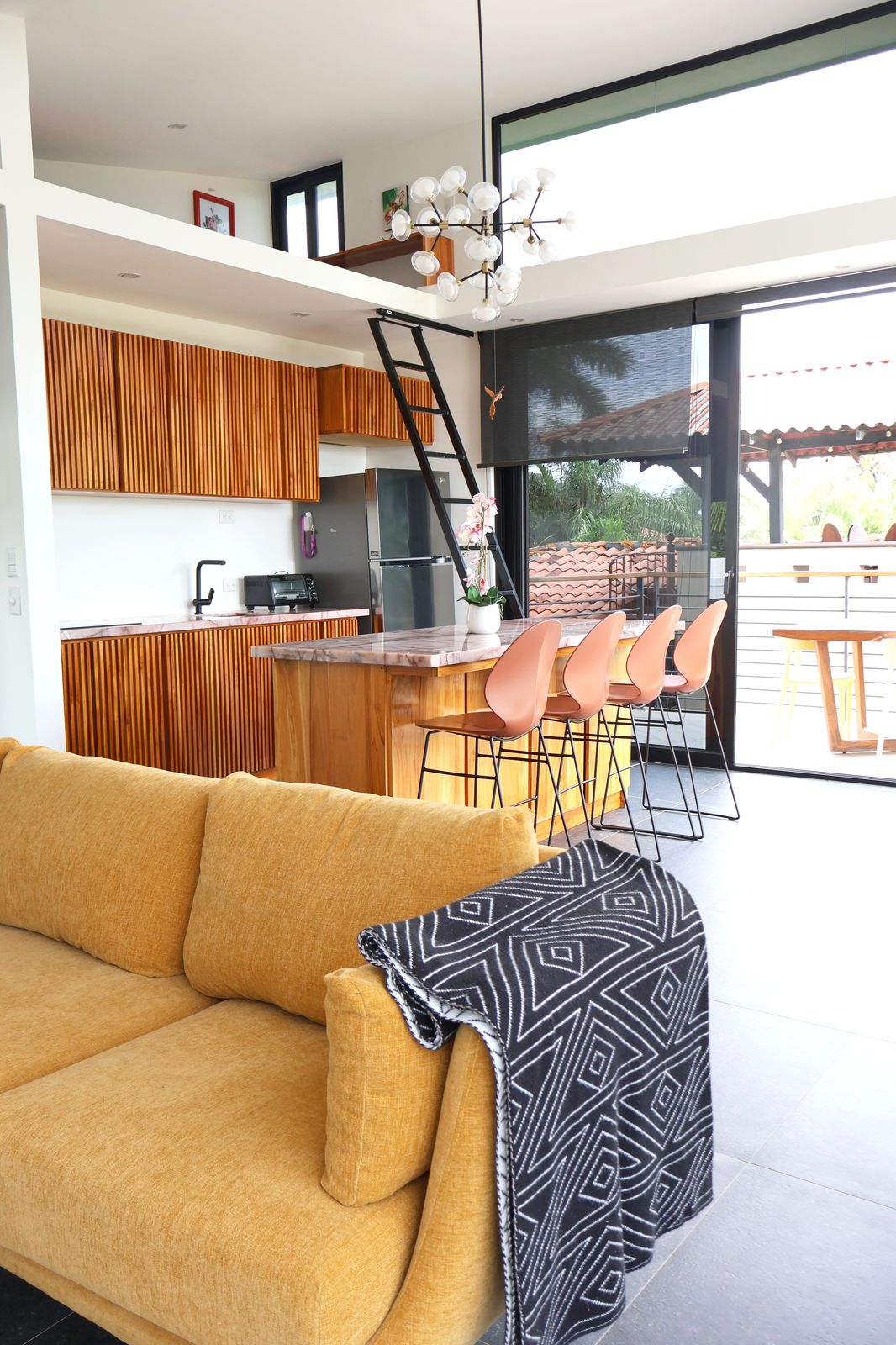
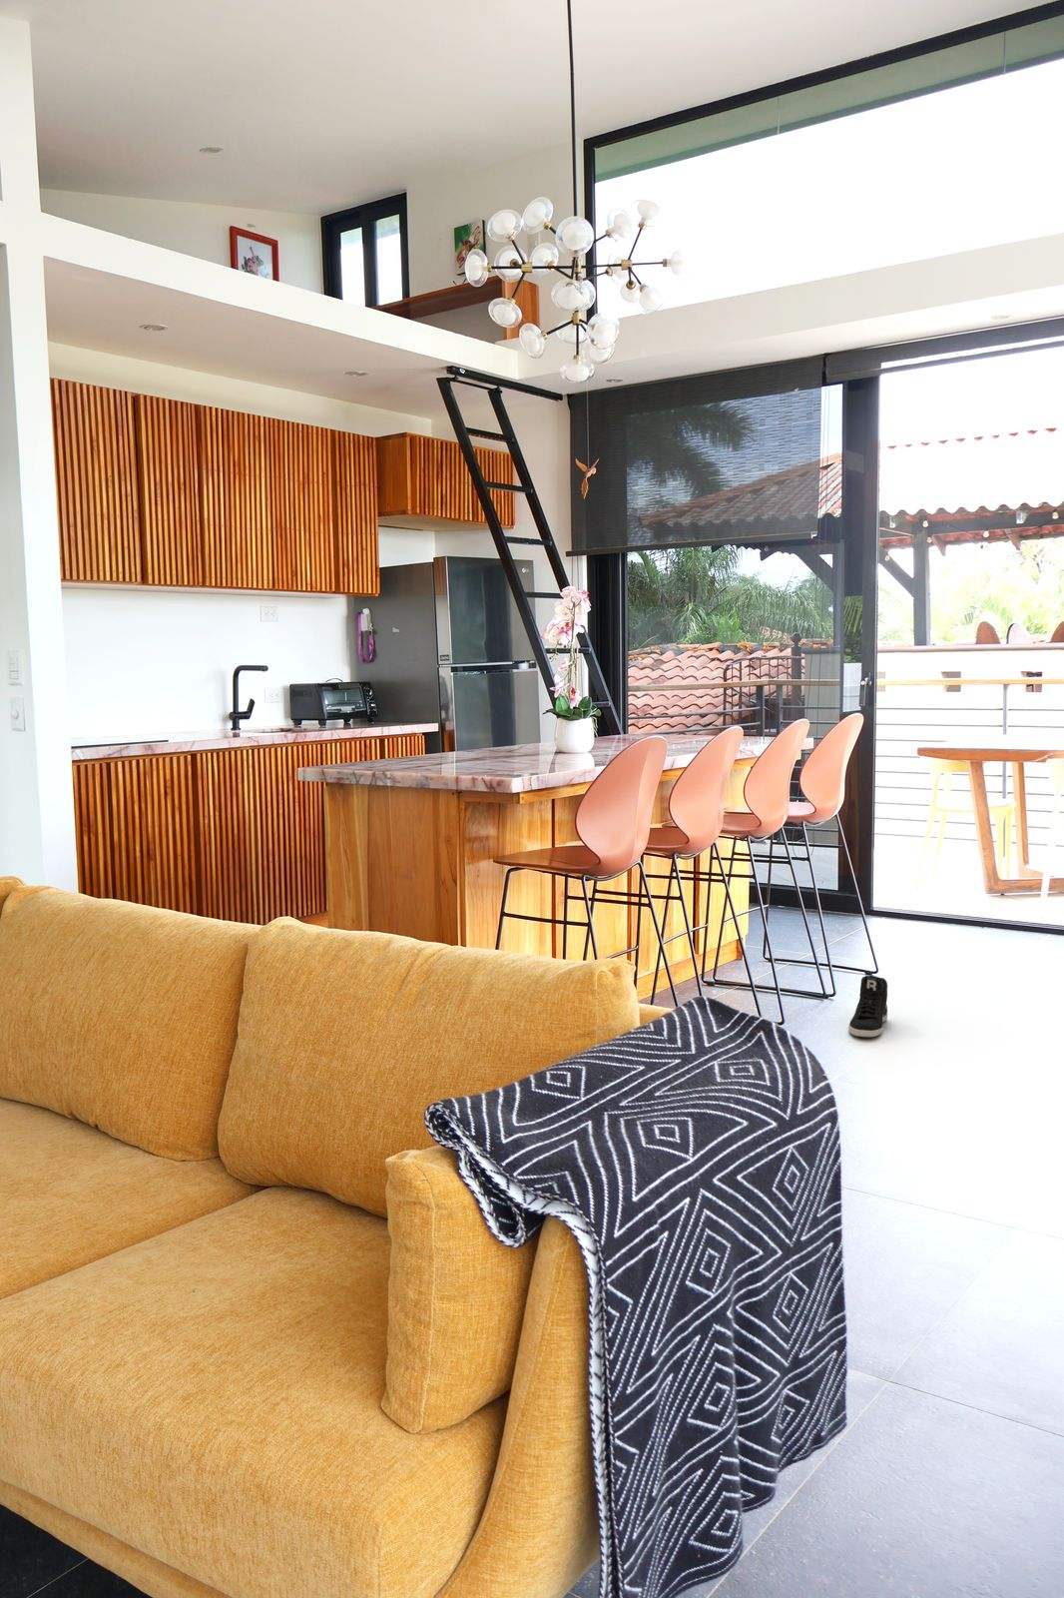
+ sneaker (867, 1002)
